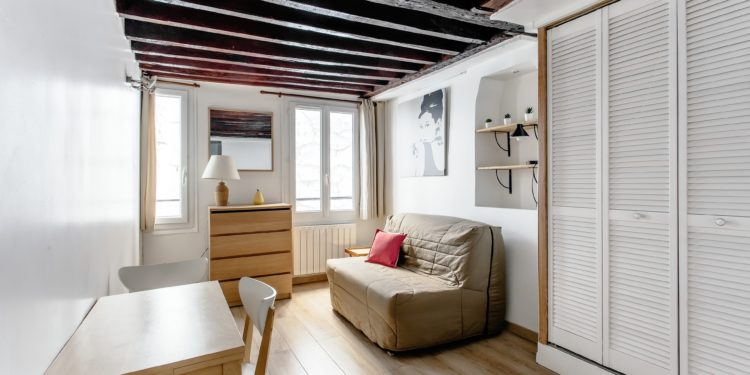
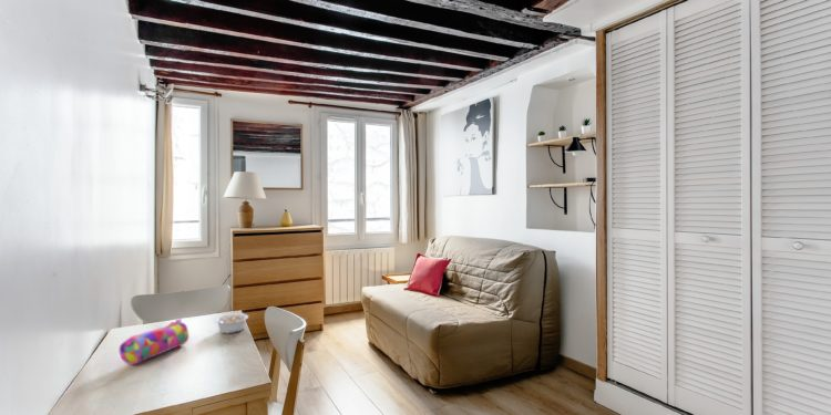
+ legume (232, 322)
+ pencil case (156, 341)
